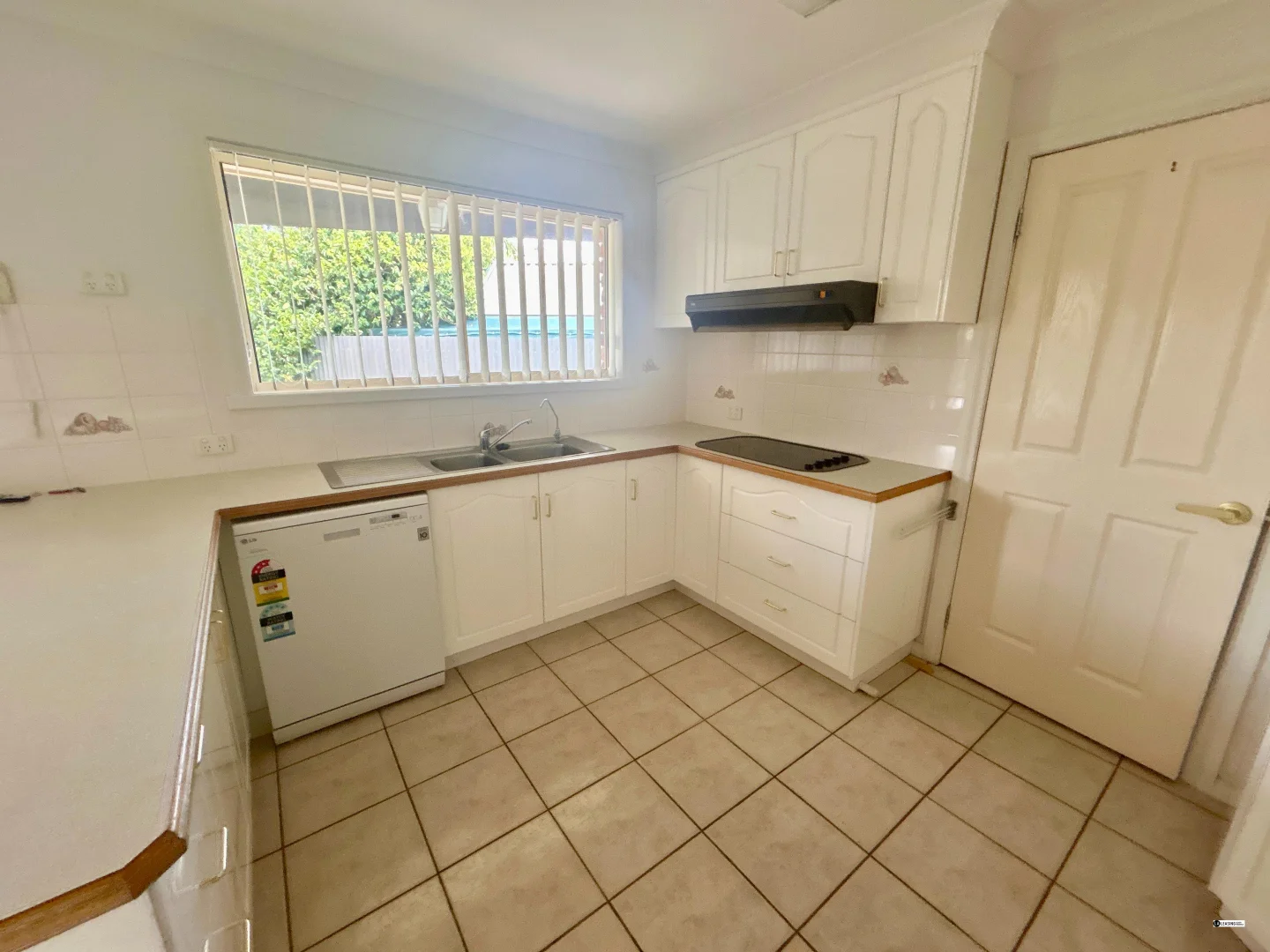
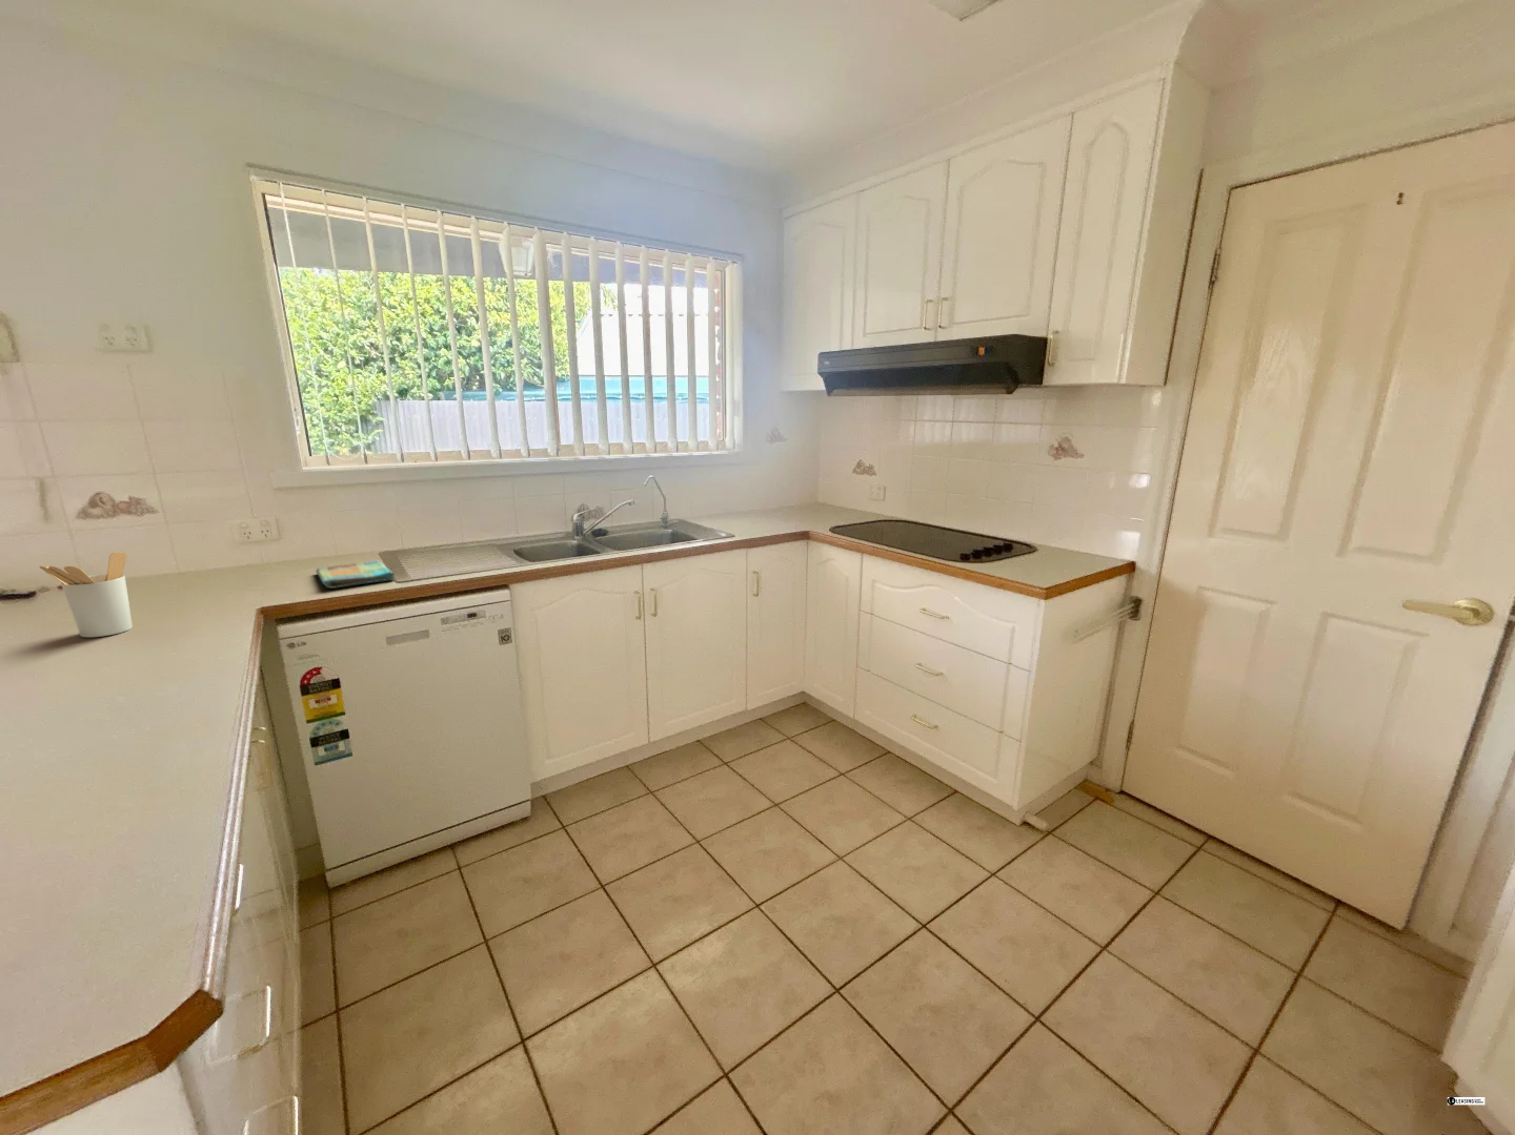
+ dish towel (353, 572)
+ utensil holder (88, 595)
